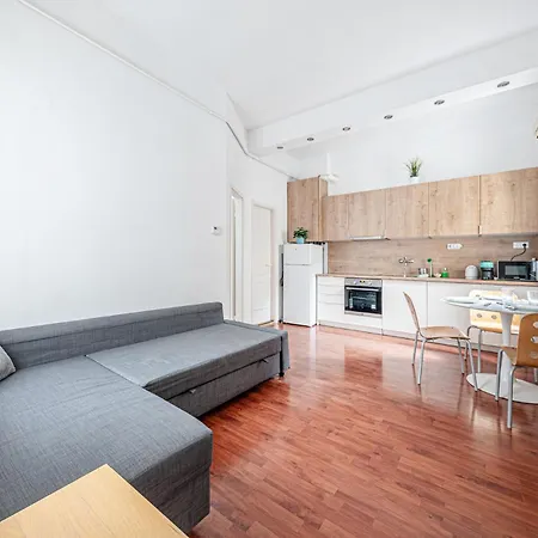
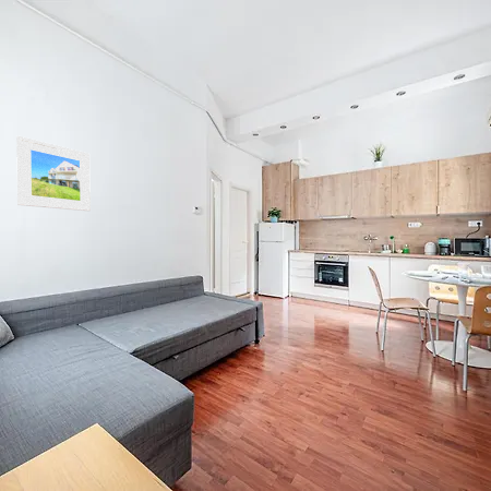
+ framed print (57, 177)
